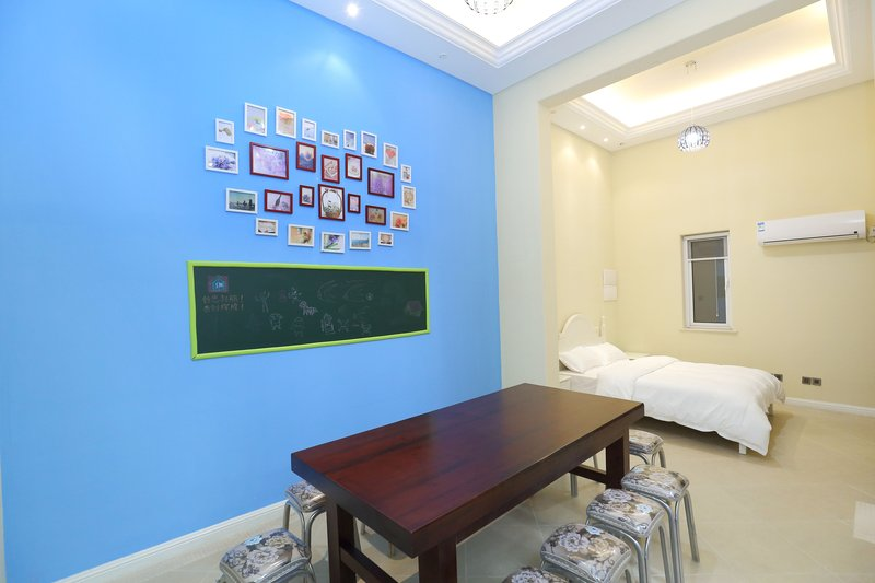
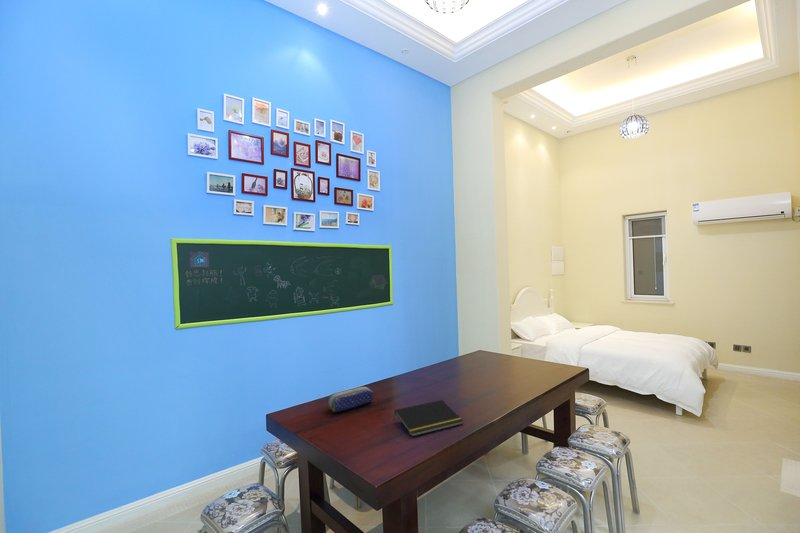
+ pencil case (350, 398)
+ notepad (428, 416)
